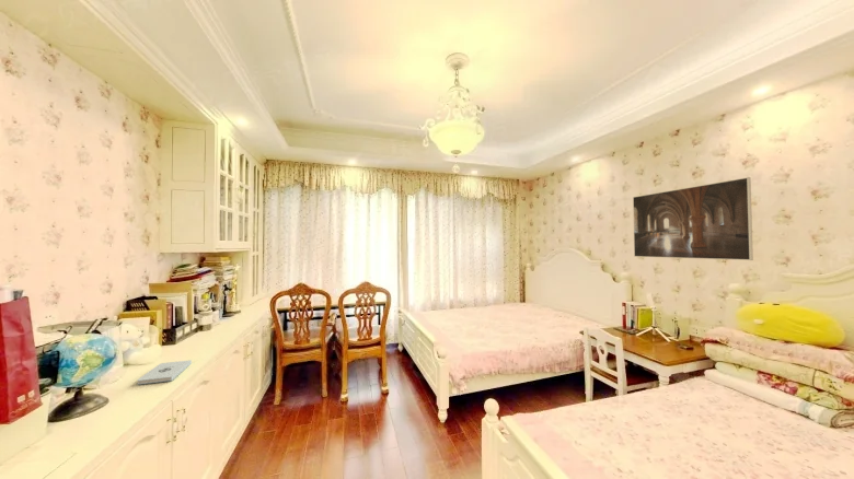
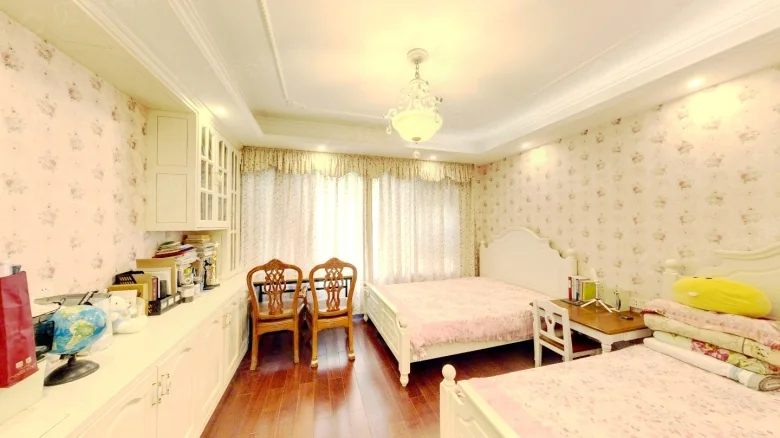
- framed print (682, 223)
- notepad (165, 371)
